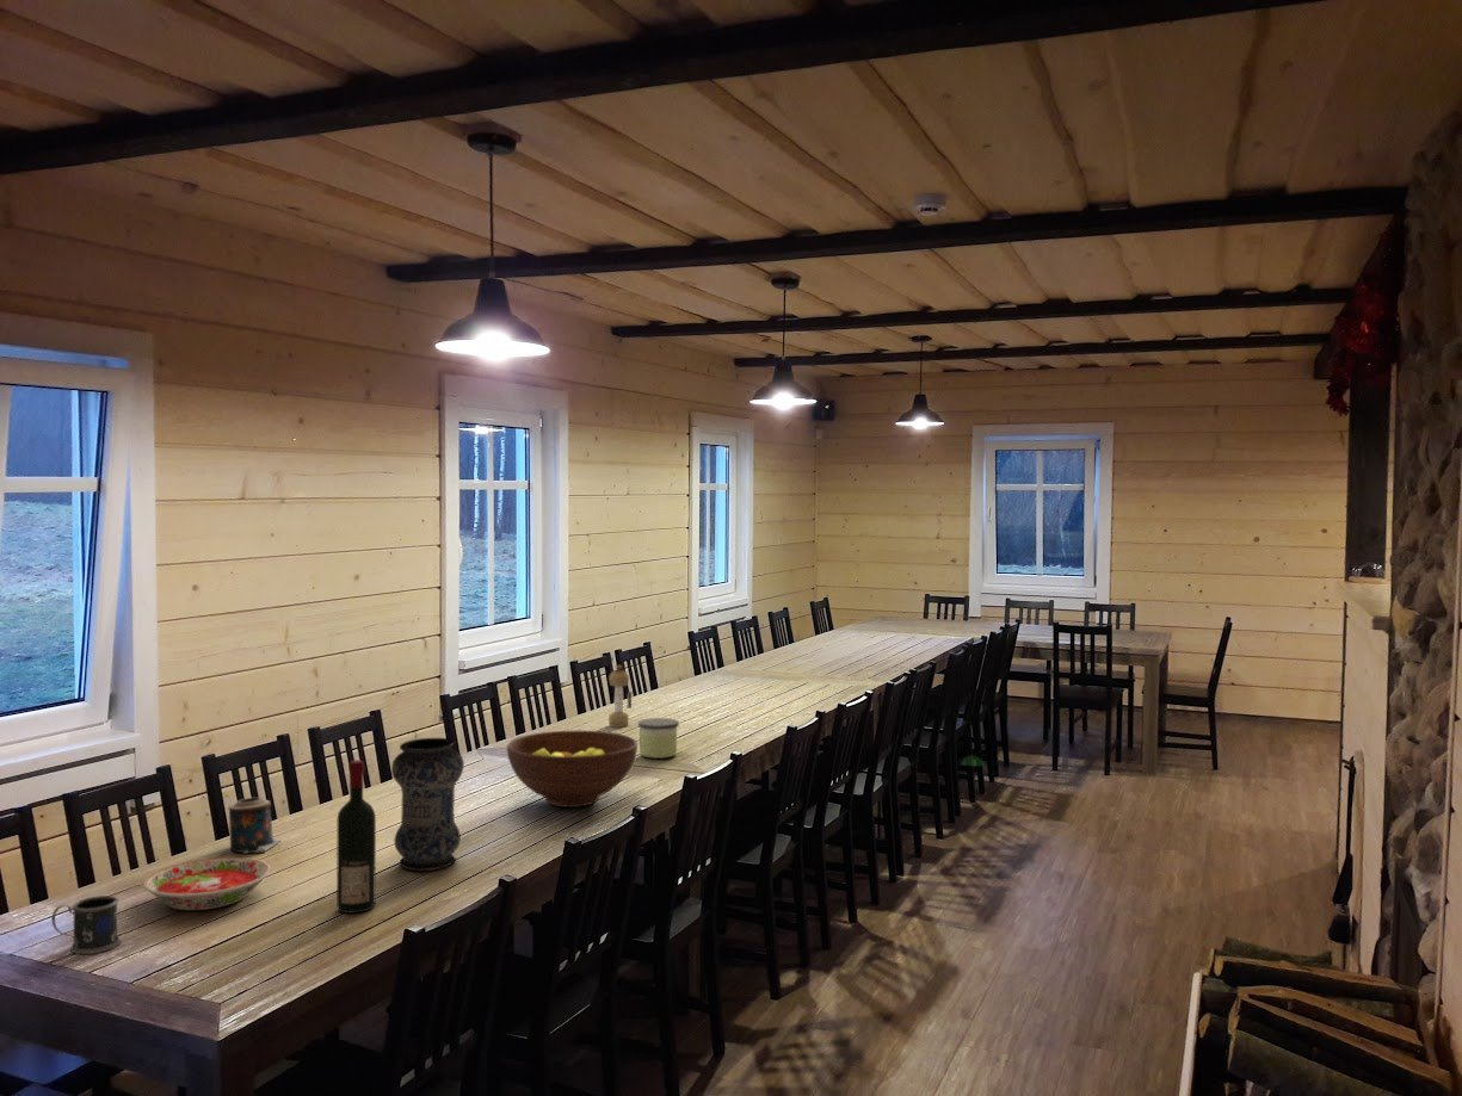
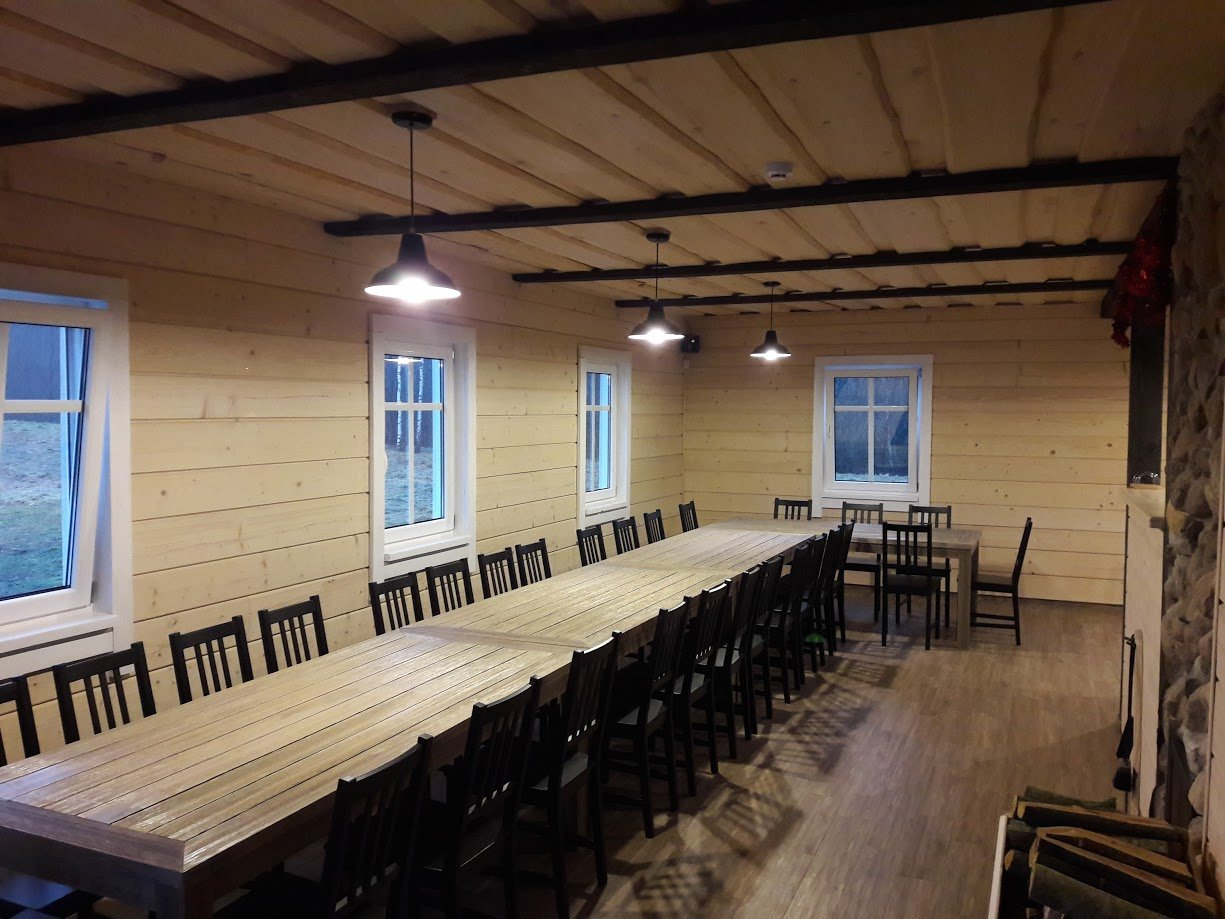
- bowl (208, 886)
- alcohol (356, 834)
- fruit bowl (572, 772)
- candle (257, 822)
- vase (427, 803)
- mug (85, 923)
- candle (658, 738)
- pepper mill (619, 695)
